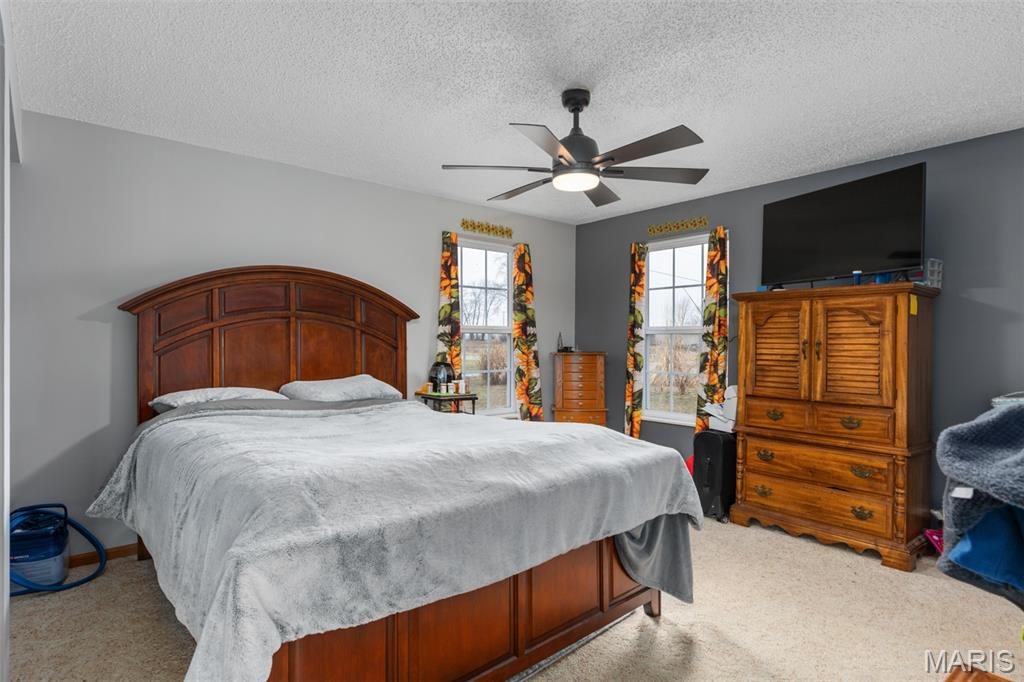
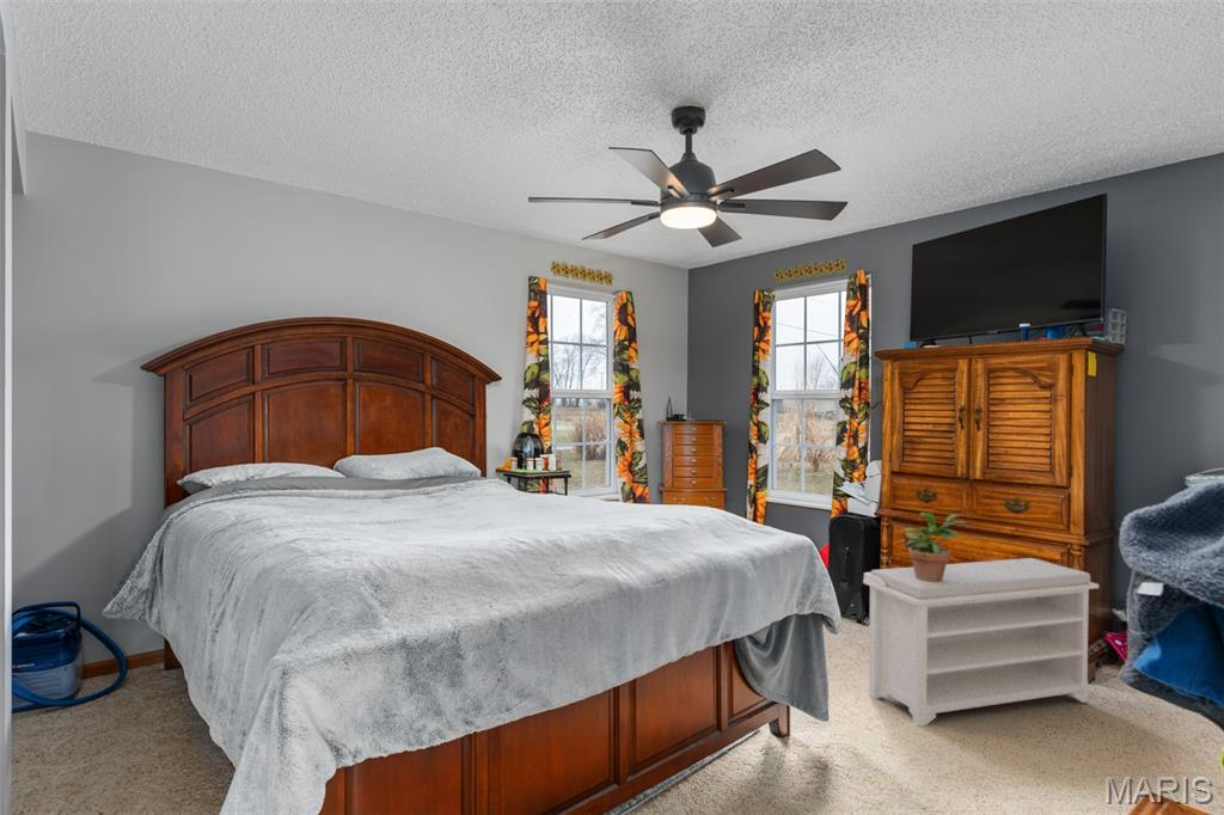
+ potted plant (930, 543)
+ bench (979, 635)
